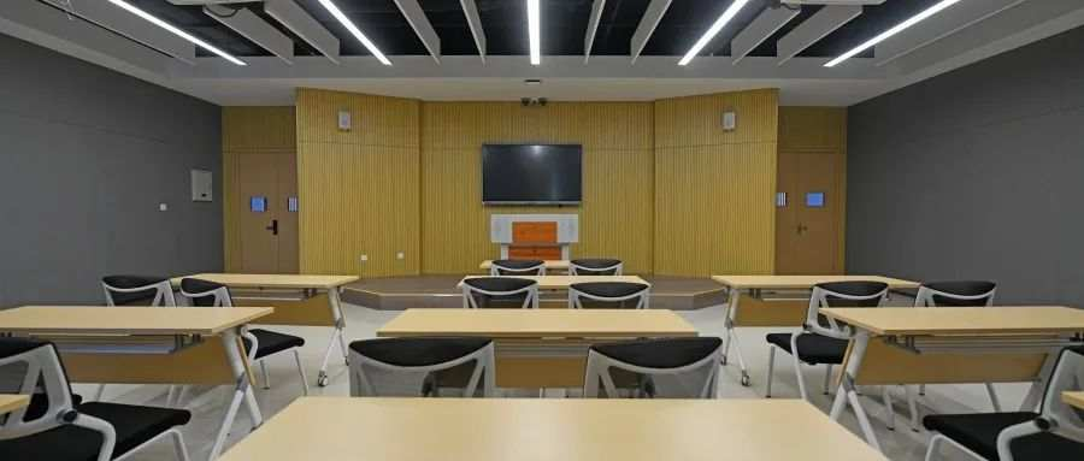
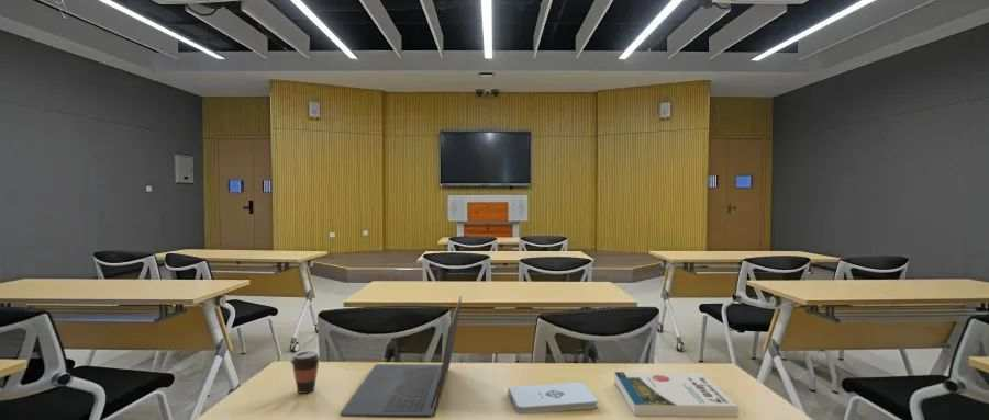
+ coffee cup (305, 372)
+ notepad (552, 397)
+ book (670, 391)
+ laptop (408, 364)
